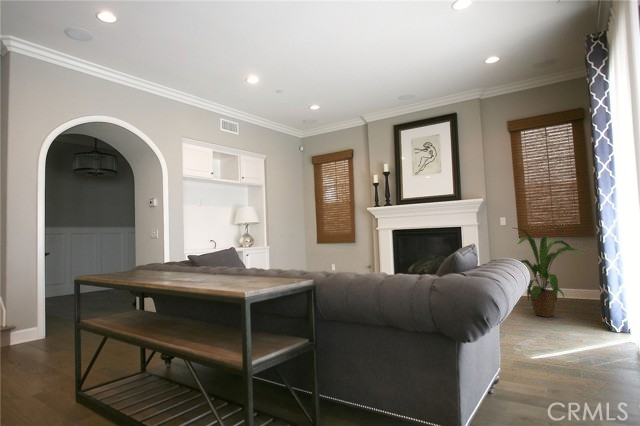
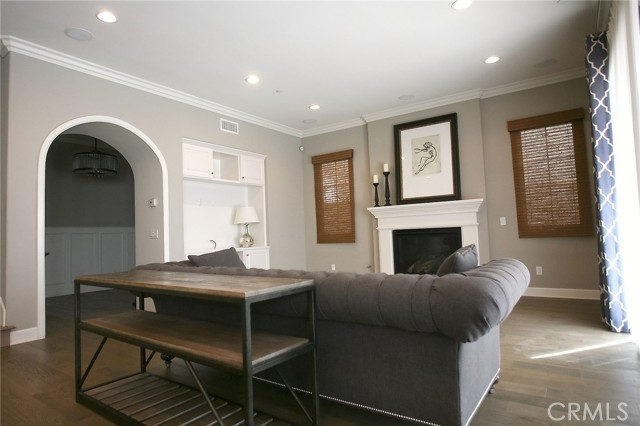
- house plant (548, 271)
